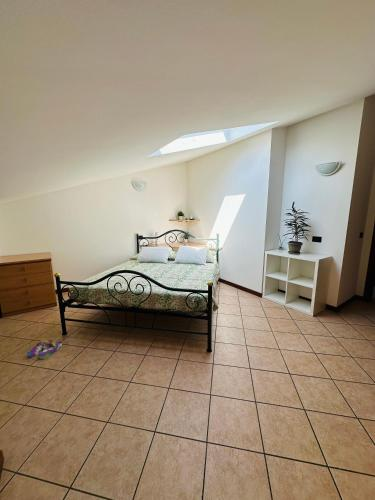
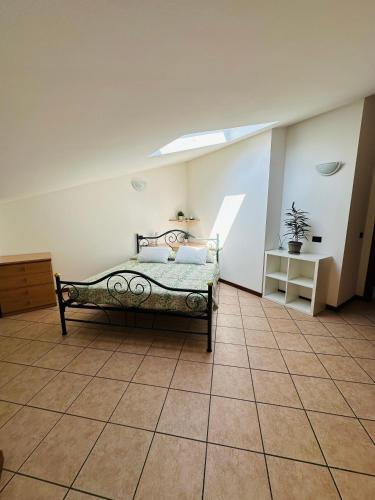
- slippers (45, 347)
